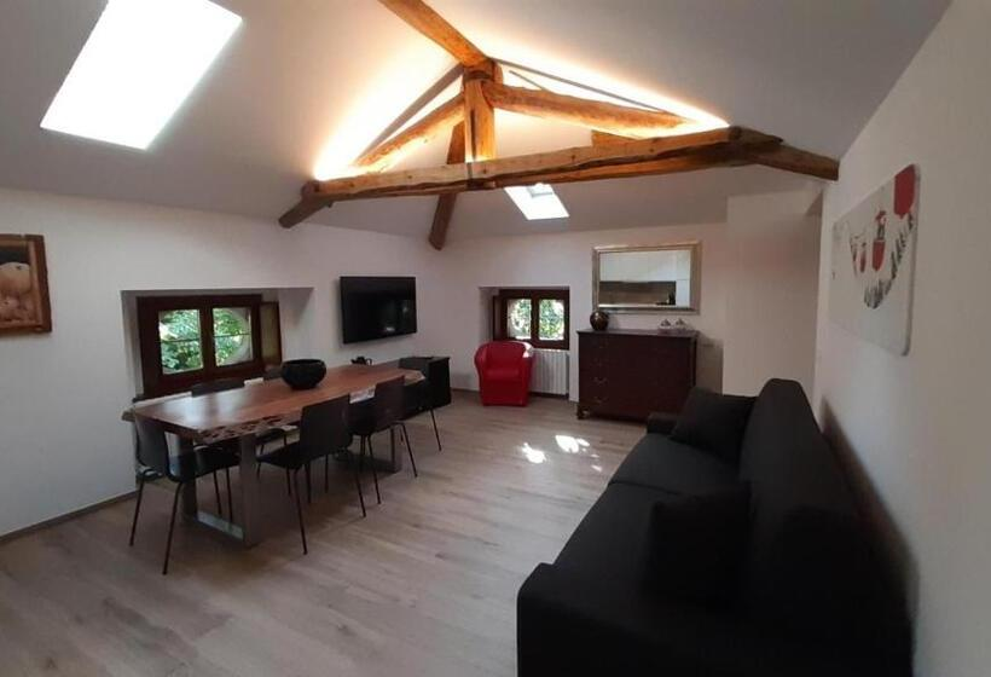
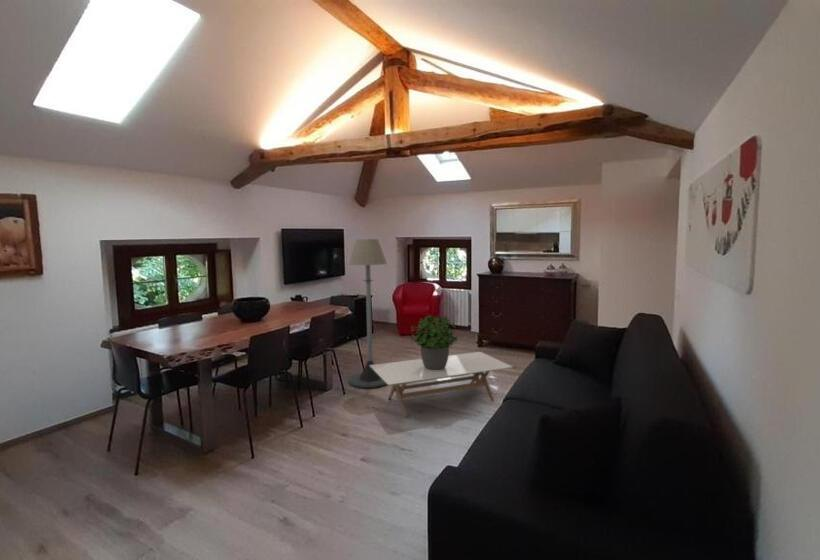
+ potted plant (433, 340)
+ coffee table (440, 382)
+ floor lamp (368, 310)
